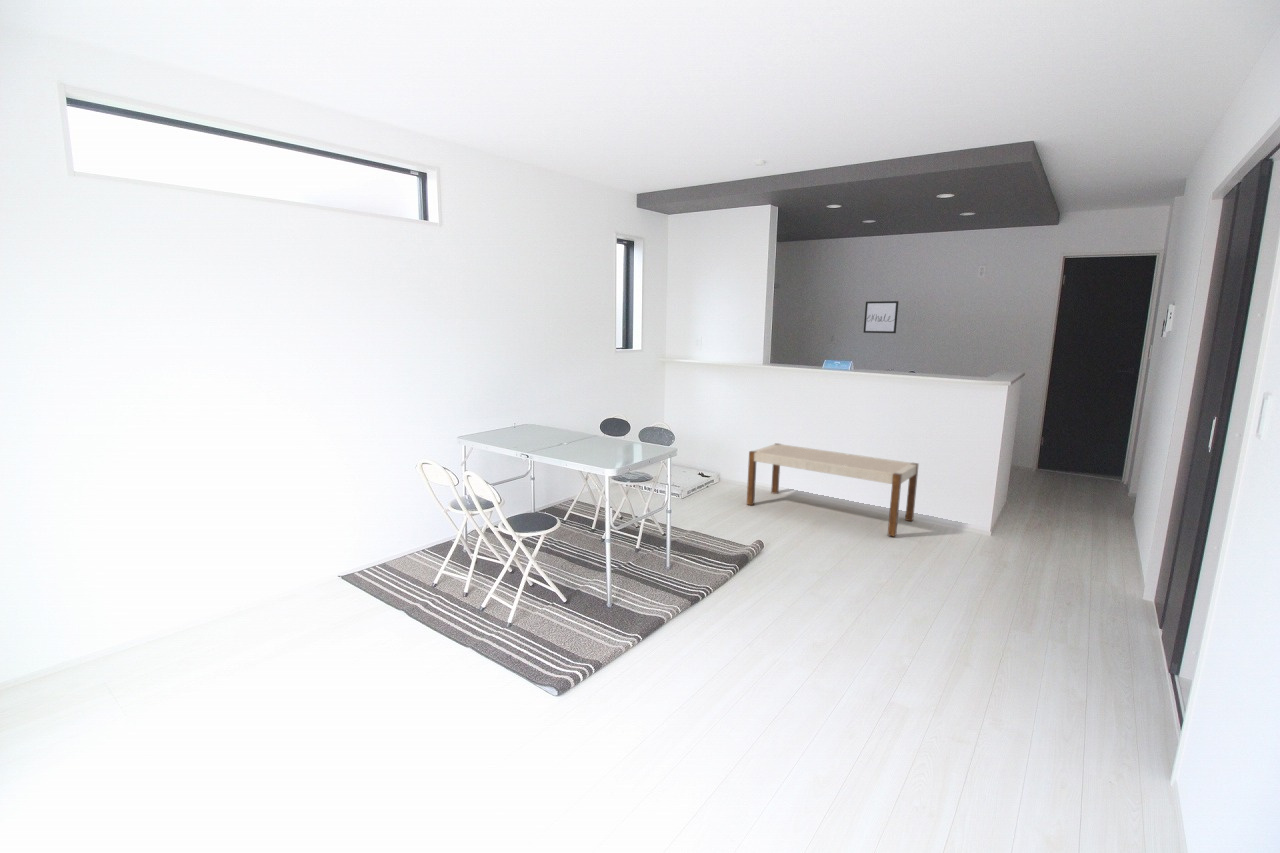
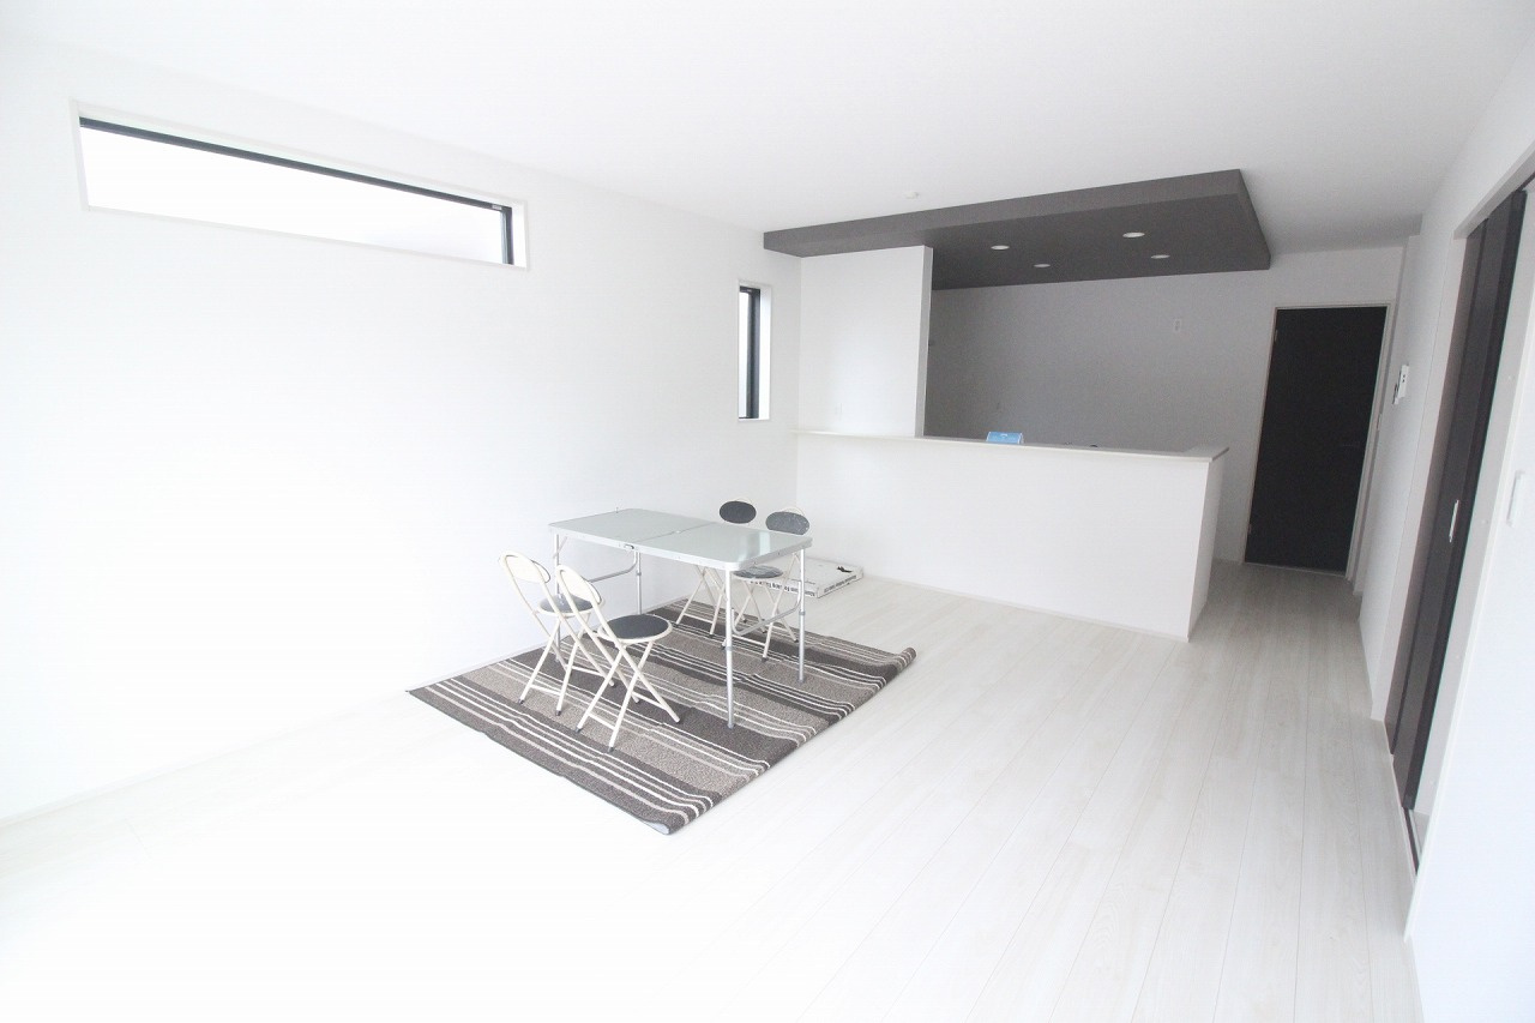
- bench (828, 473)
- wall art (880, 317)
